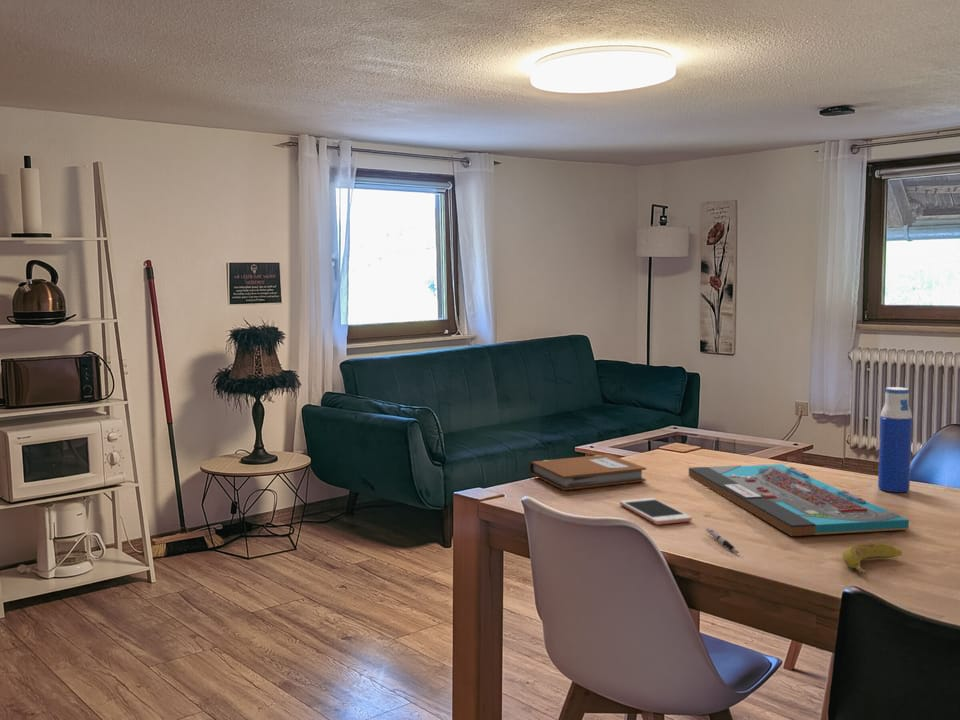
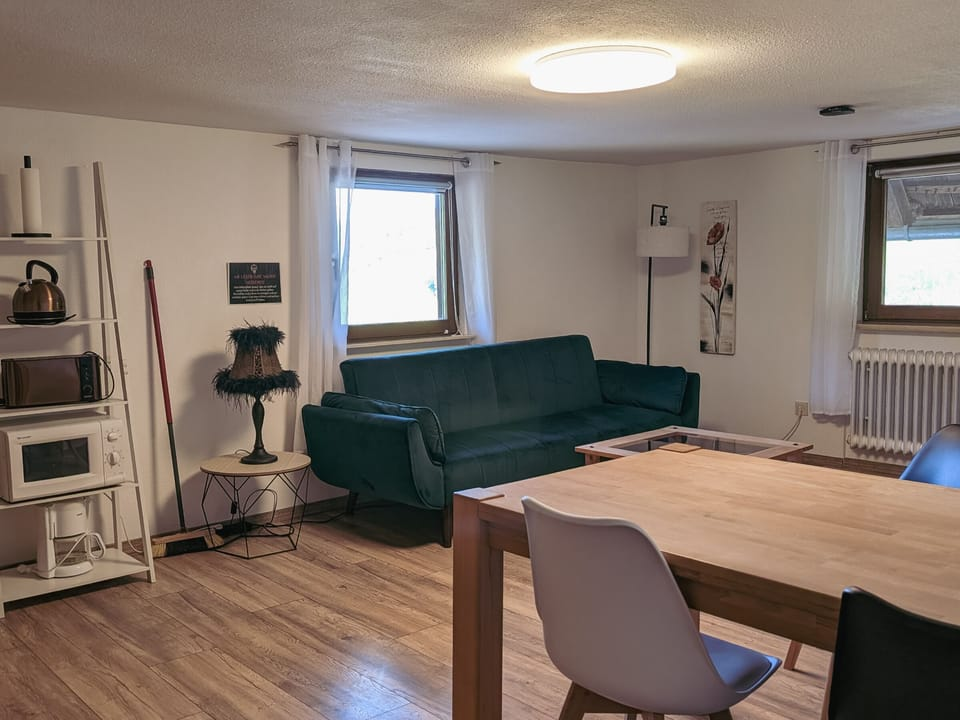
- notebook (588, 470)
- cell phone (654, 510)
- pen (722, 540)
- banana (872, 557)
- water bottle (895, 439)
- board game (785, 491)
